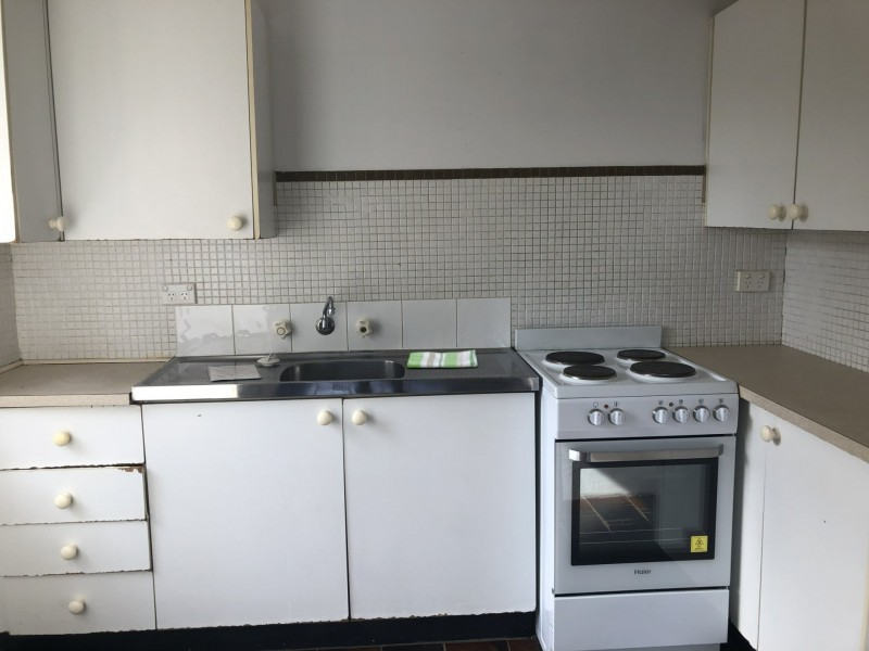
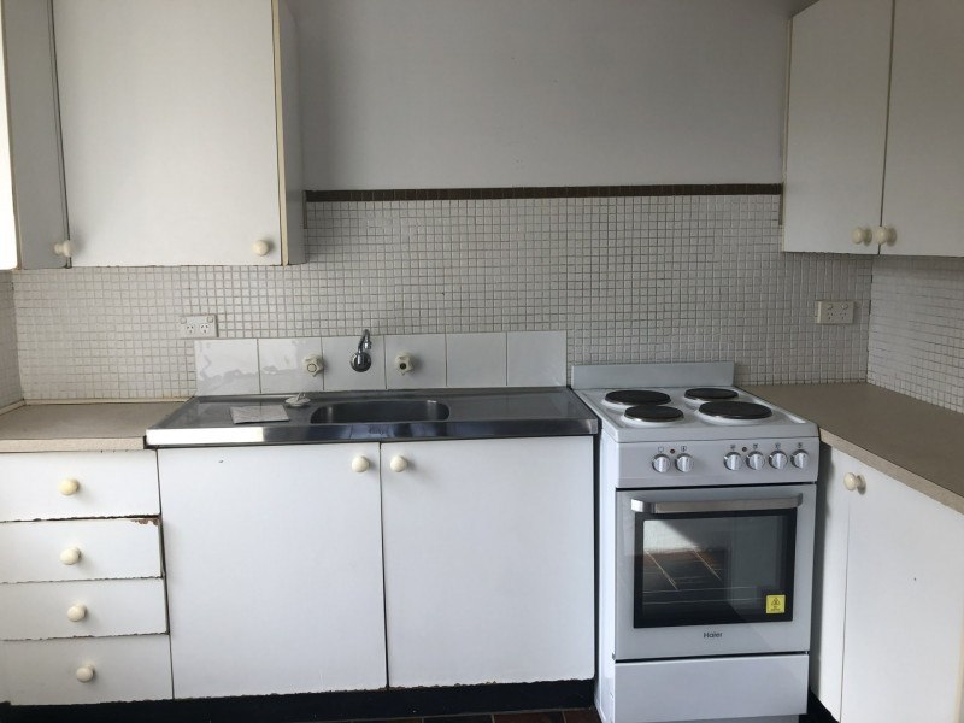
- dish towel (442, 358)
